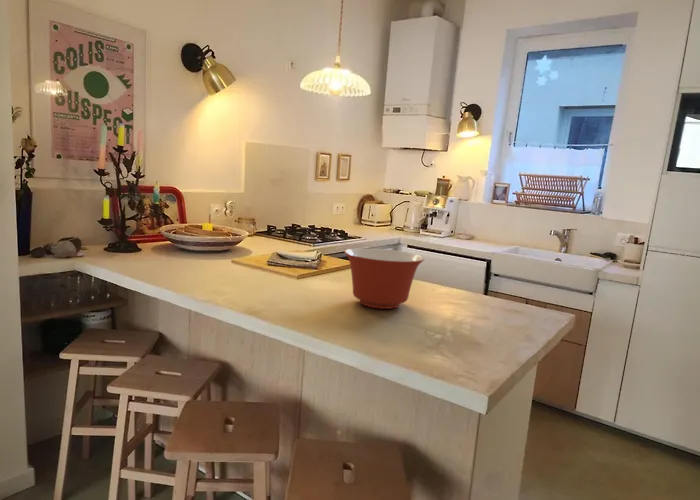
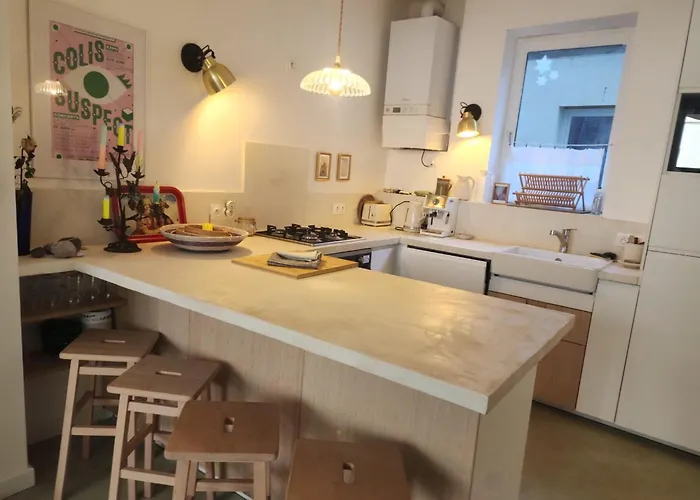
- mixing bowl (381, 279)
